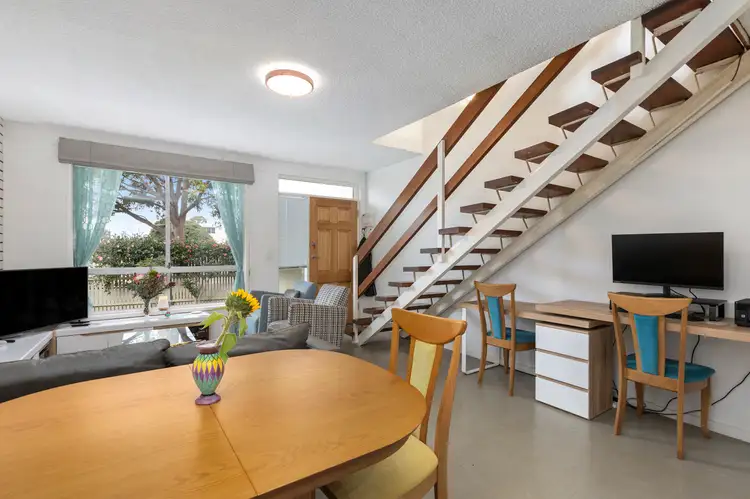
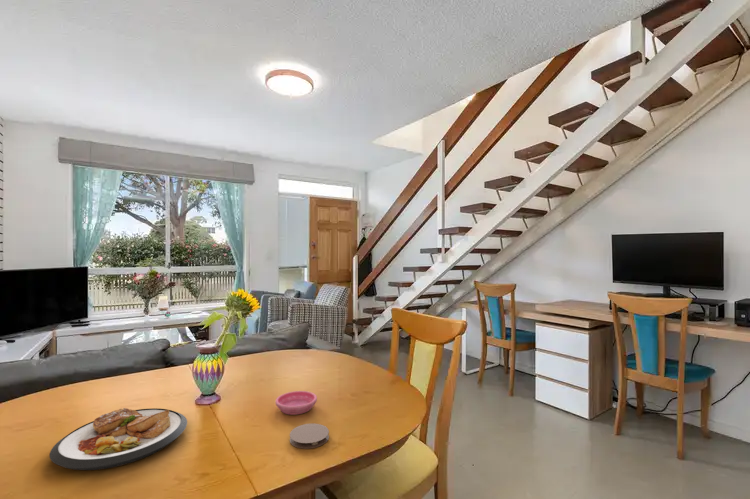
+ saucer (296, 403)
+ plate (124, 431)
+ coaster (309, 435)
